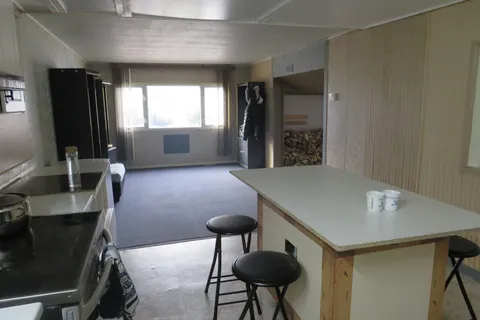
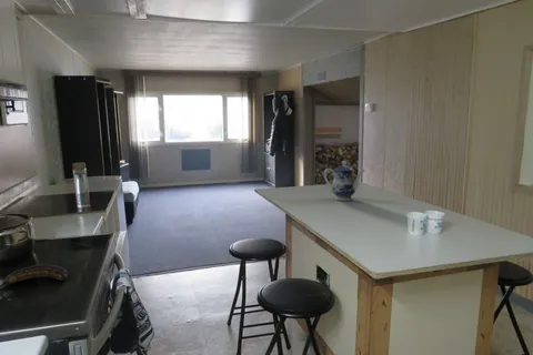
+ teapot (343, 180)
+ banana (34, 274)
